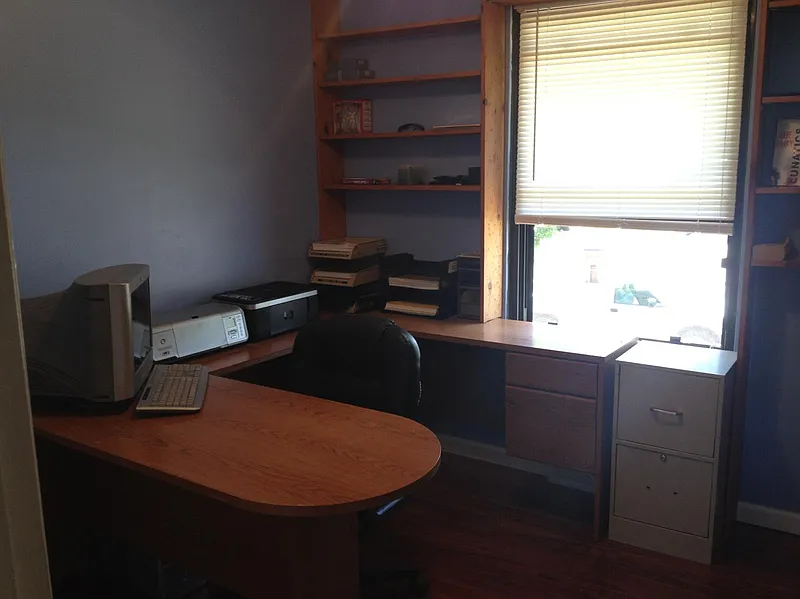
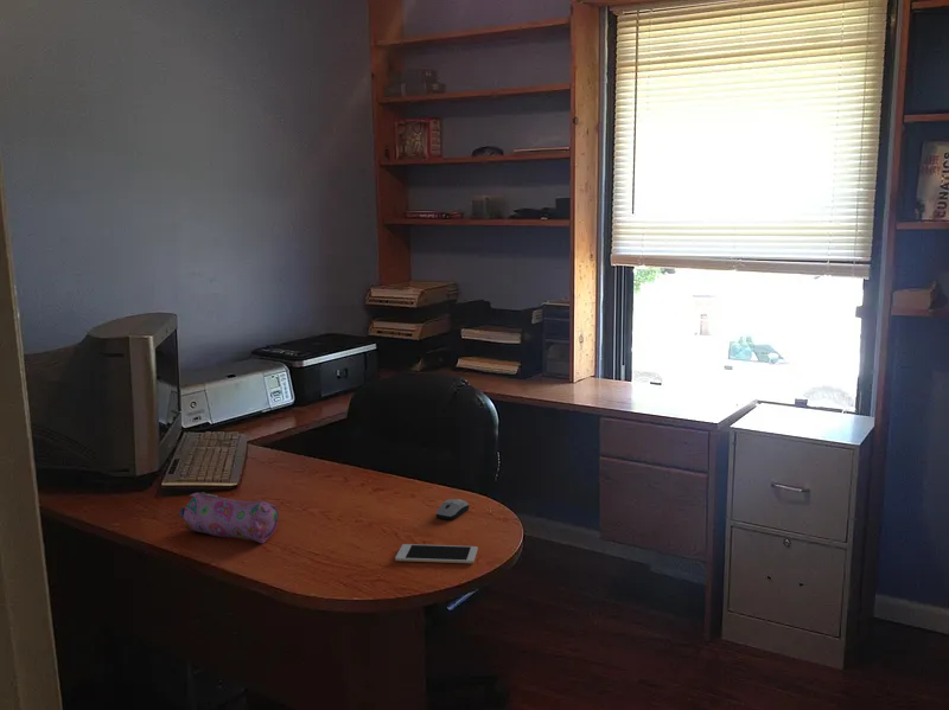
+ cell phone (437, 554)
+ pencil case (229, 516)
+ computer mouse (452, 507)
